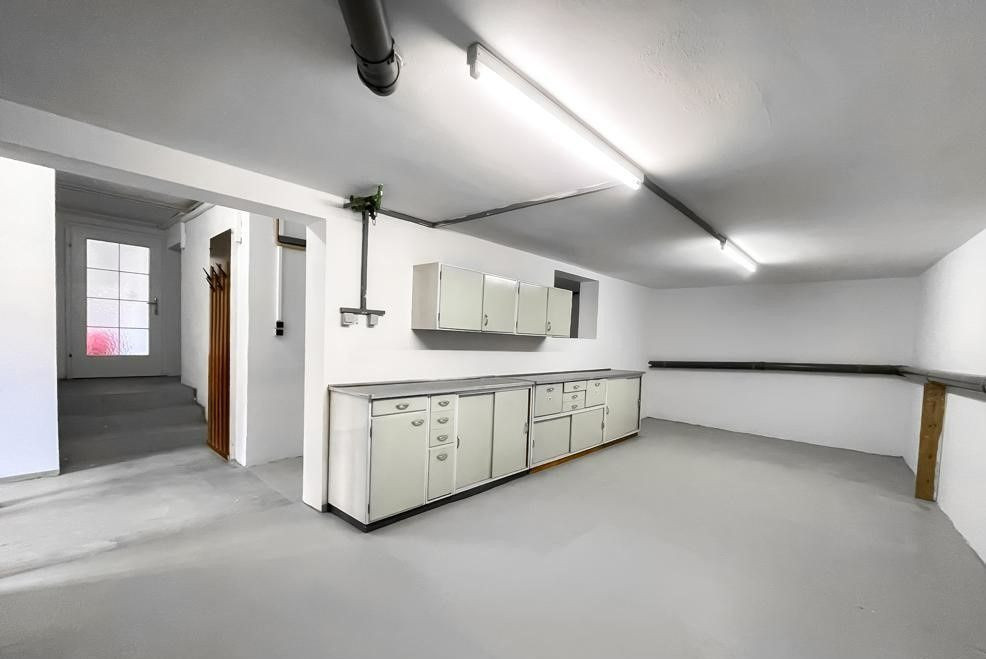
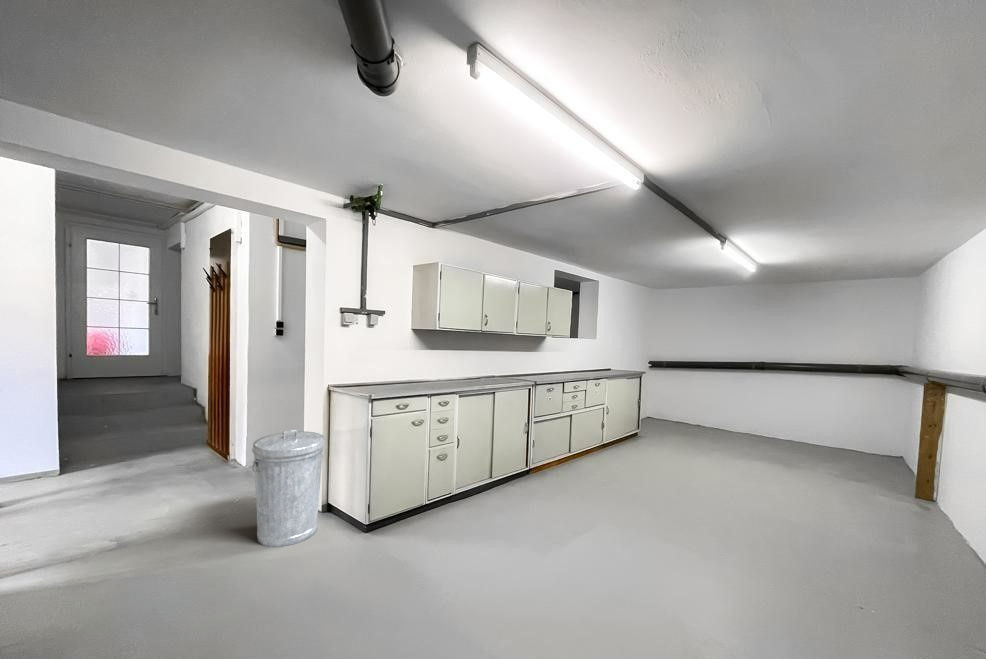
+ trash can (289, 482)
